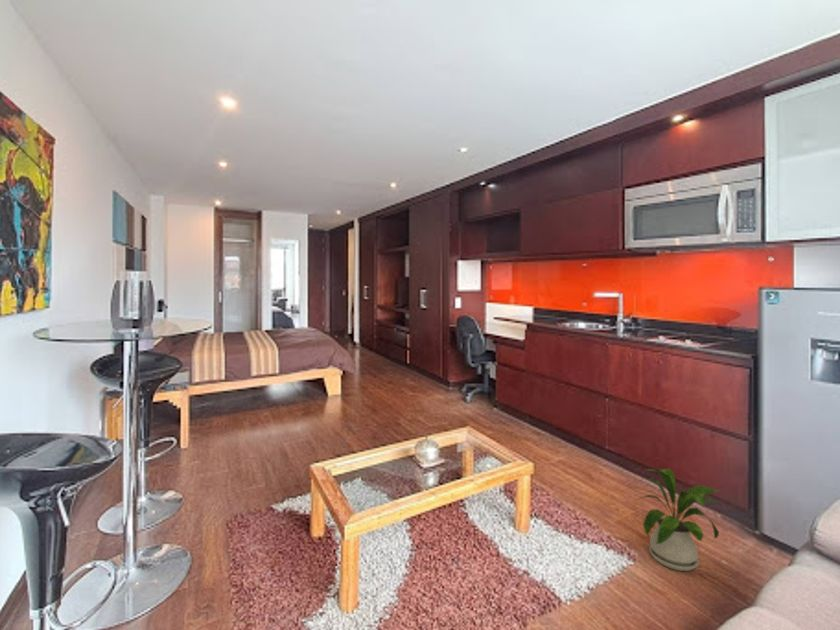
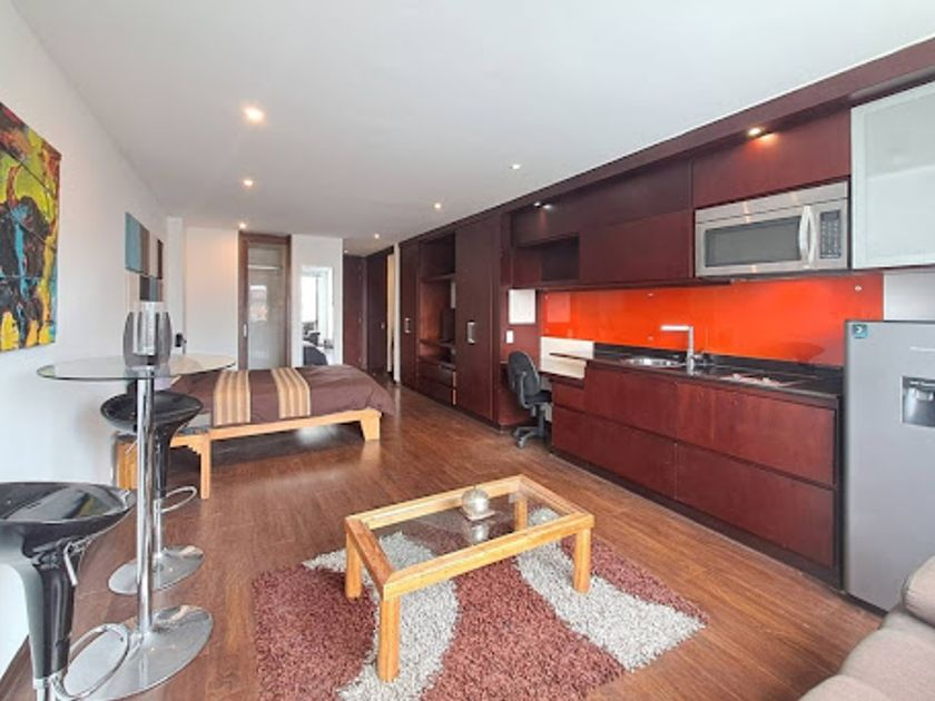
- house plant (685, 514)
